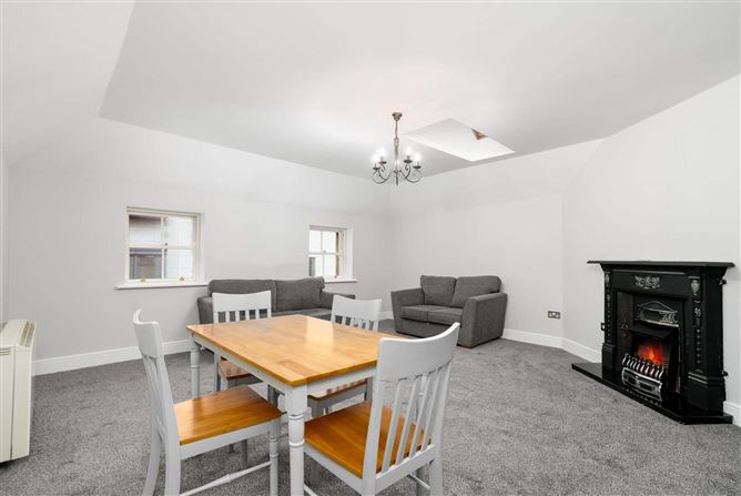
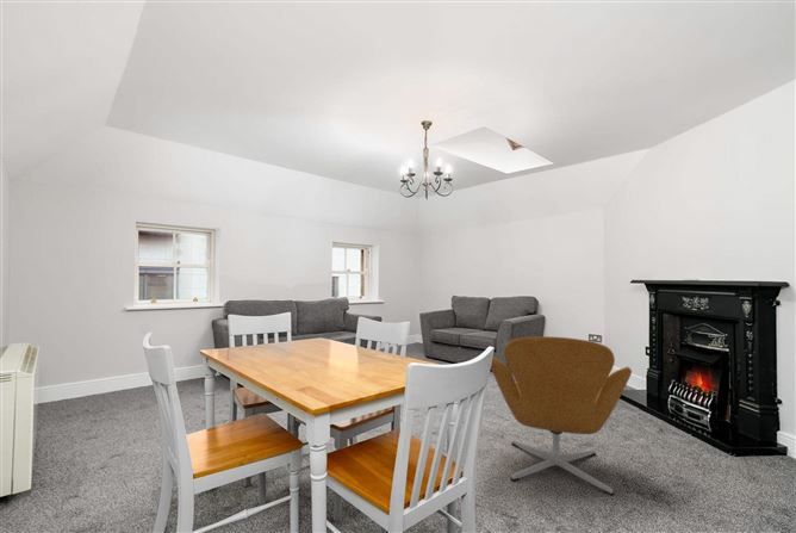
+ armchair (556, 397)
